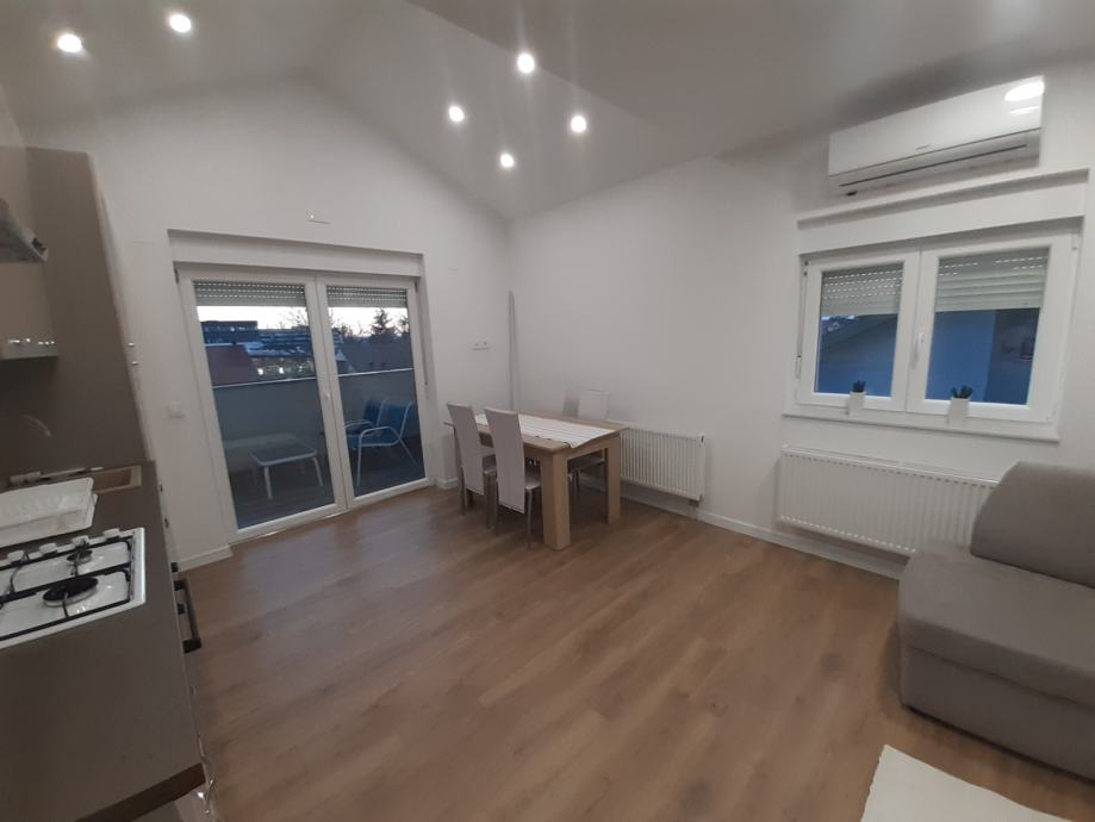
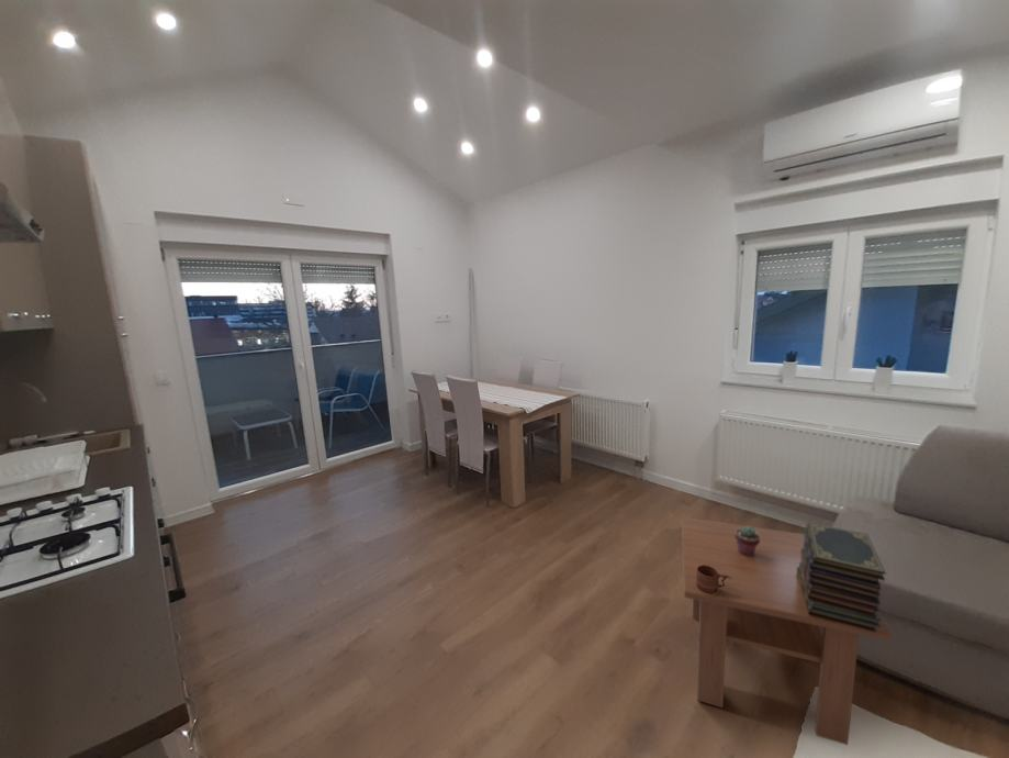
+ book stack (838, 572)
+ mug (714, 580)
+ potted succulent (747, 539)
+ coffee table (759, 616)
